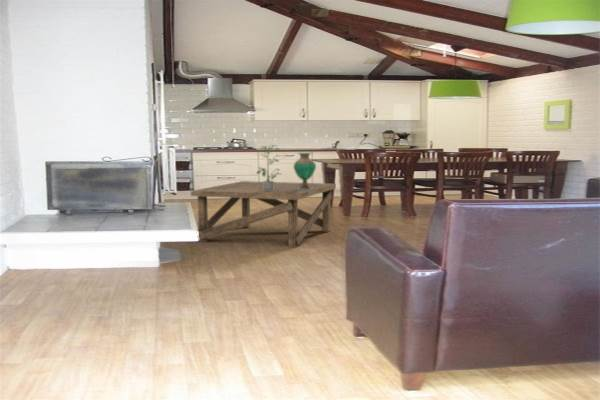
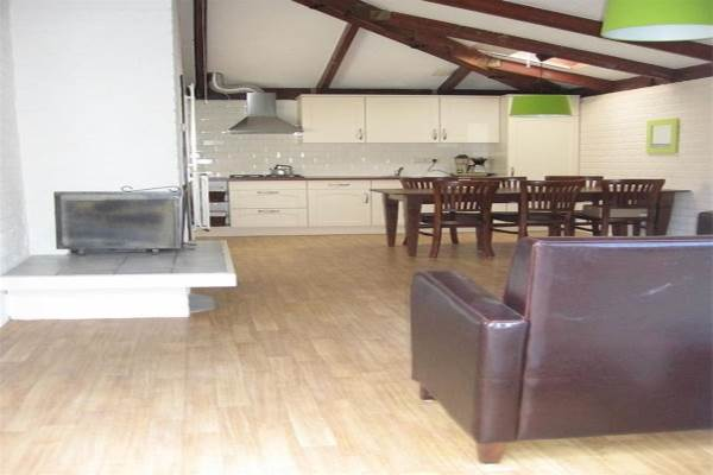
- potted plant (268, 168)
- coffee table (267, 211)
- decorative urn (304, 170)
